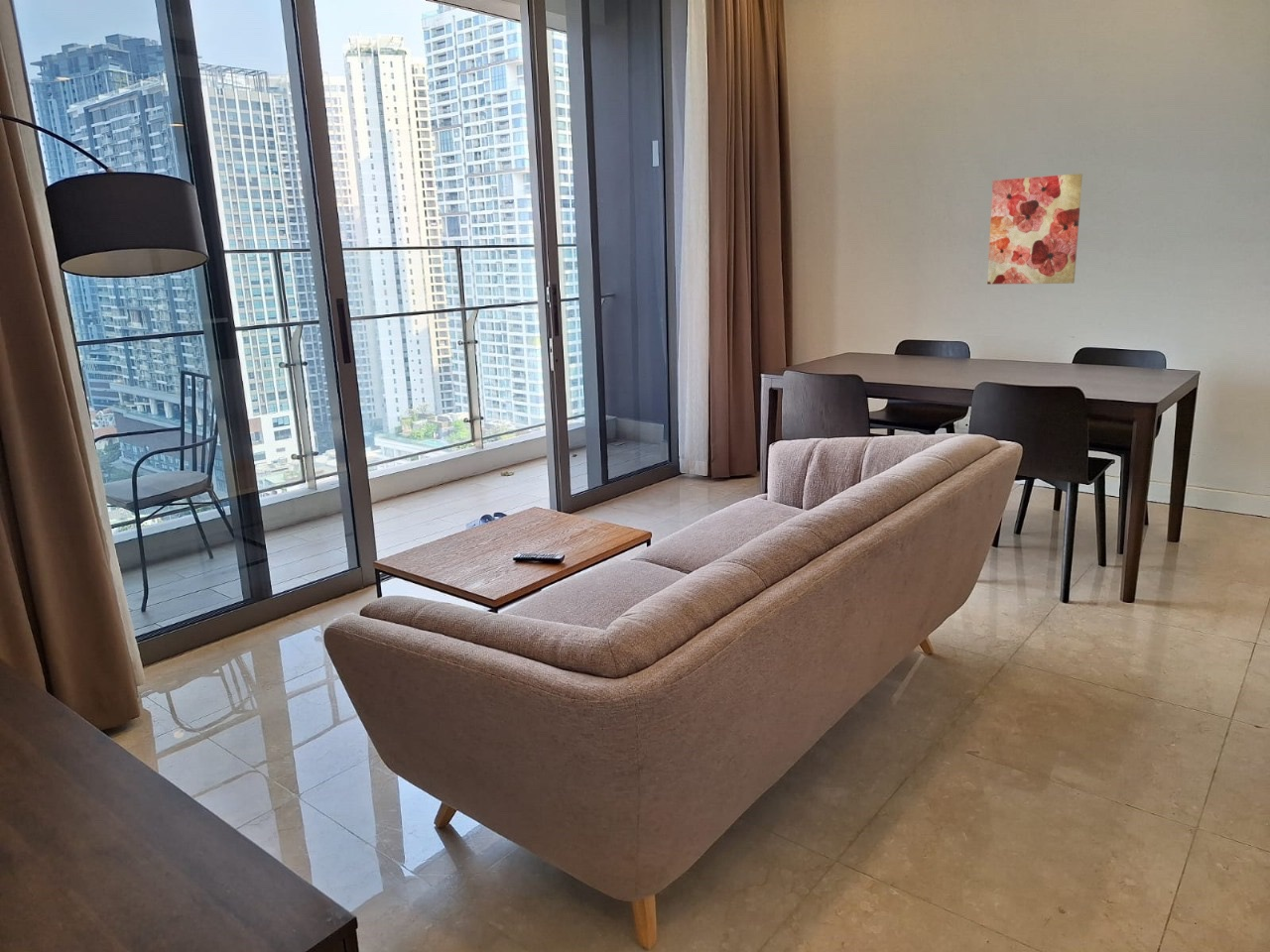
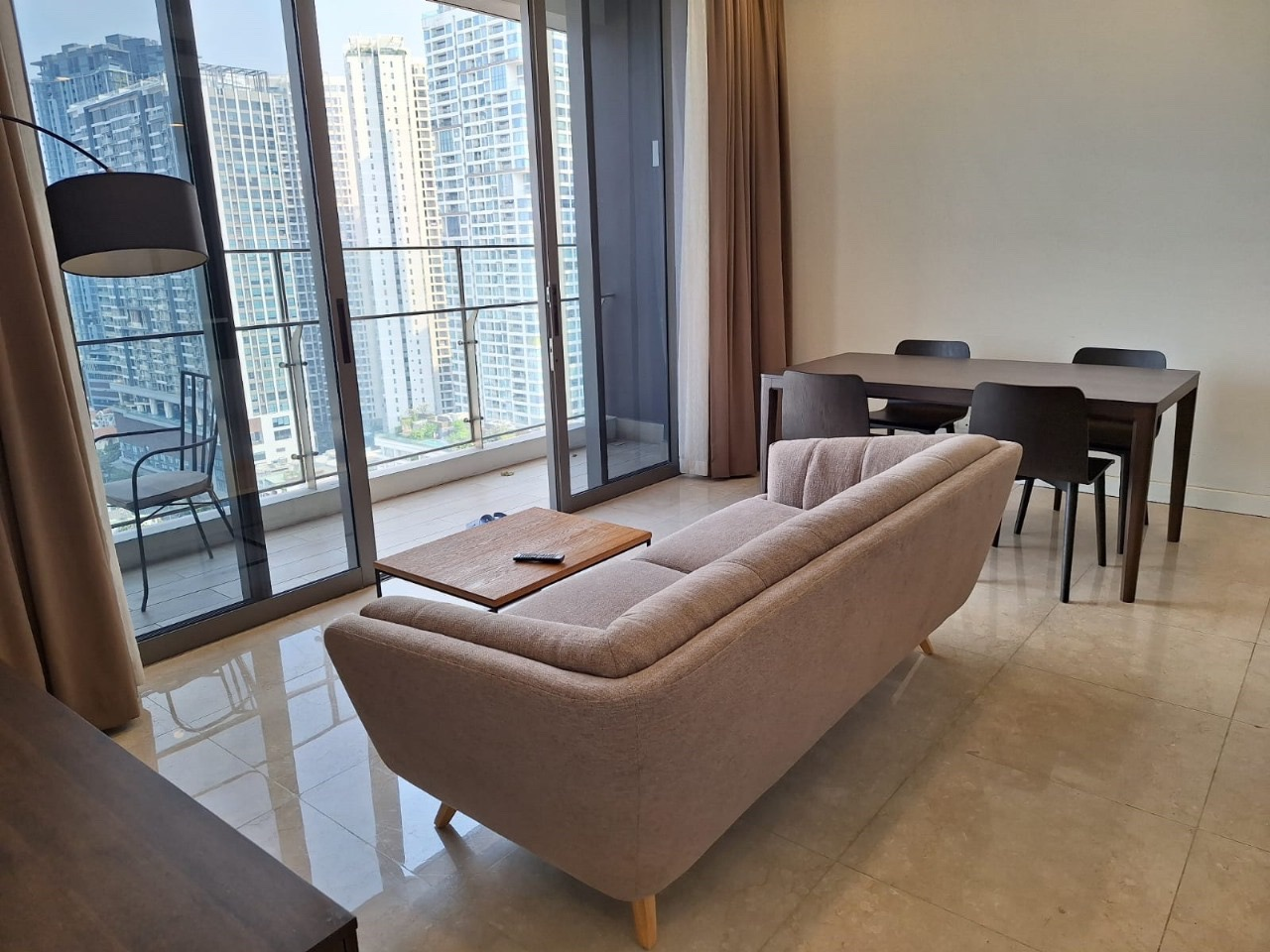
- wall art (1033, 231)
